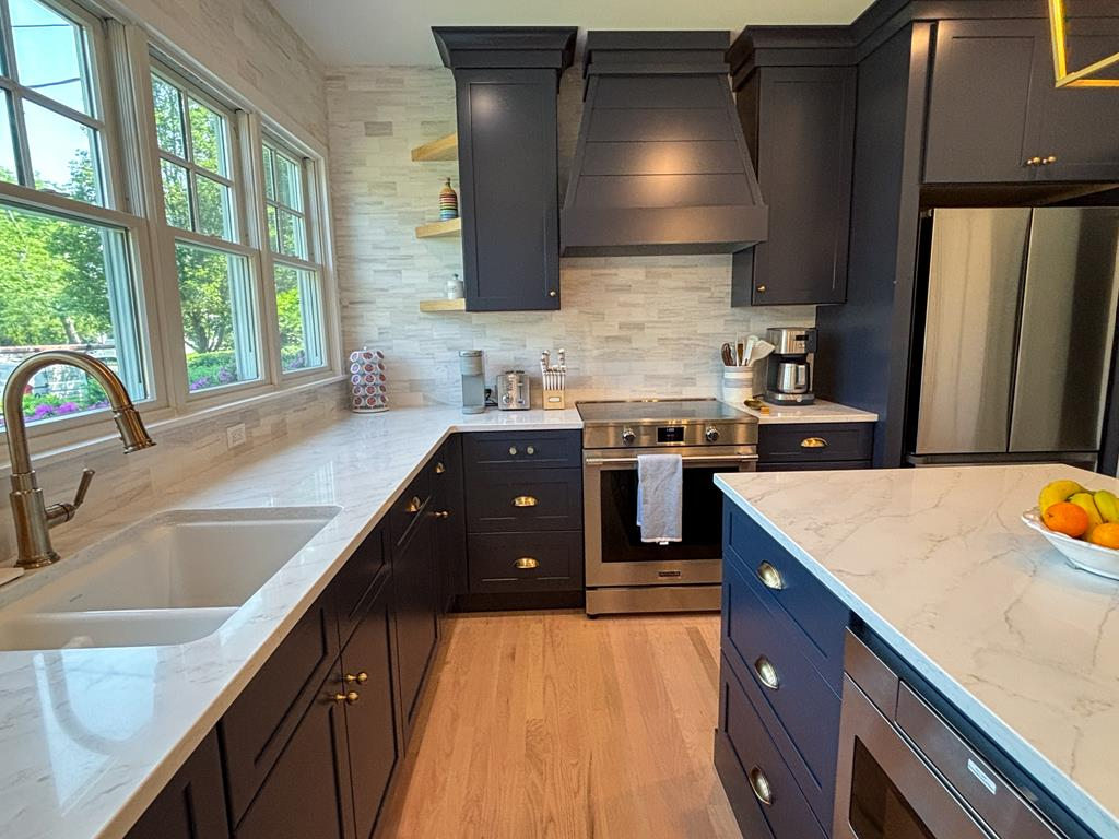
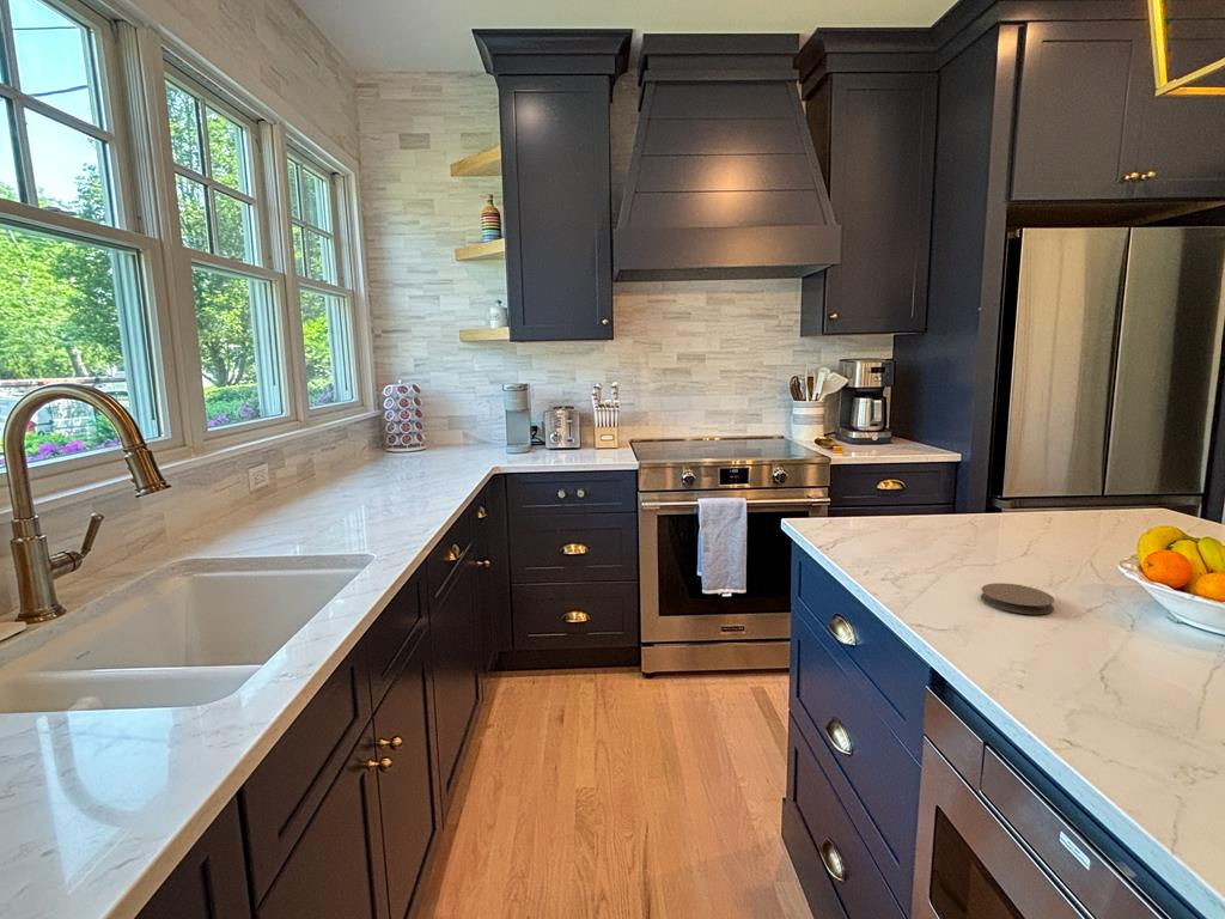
+ coaster (1016, 597)
